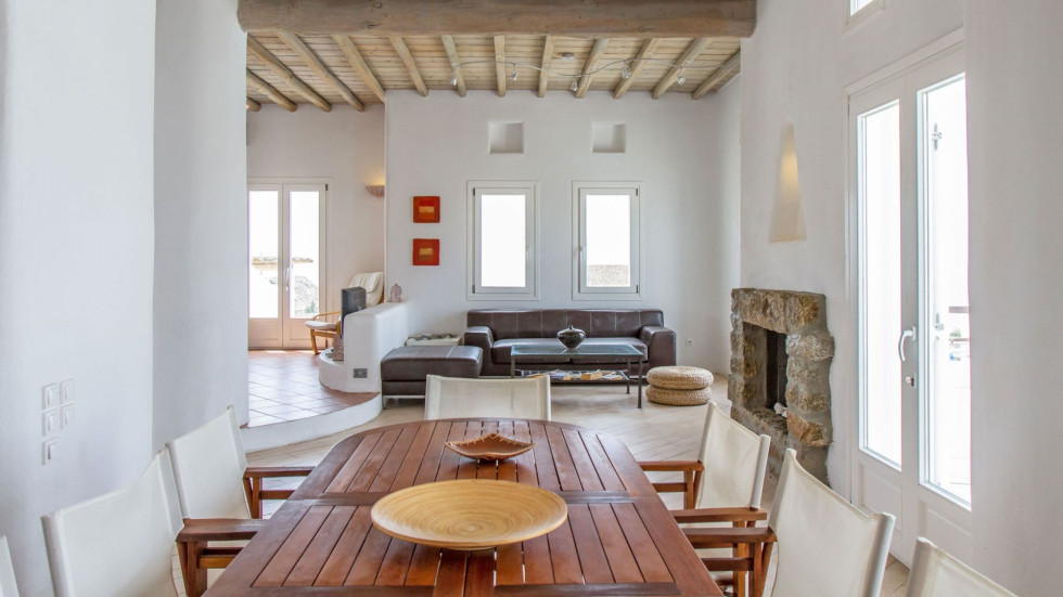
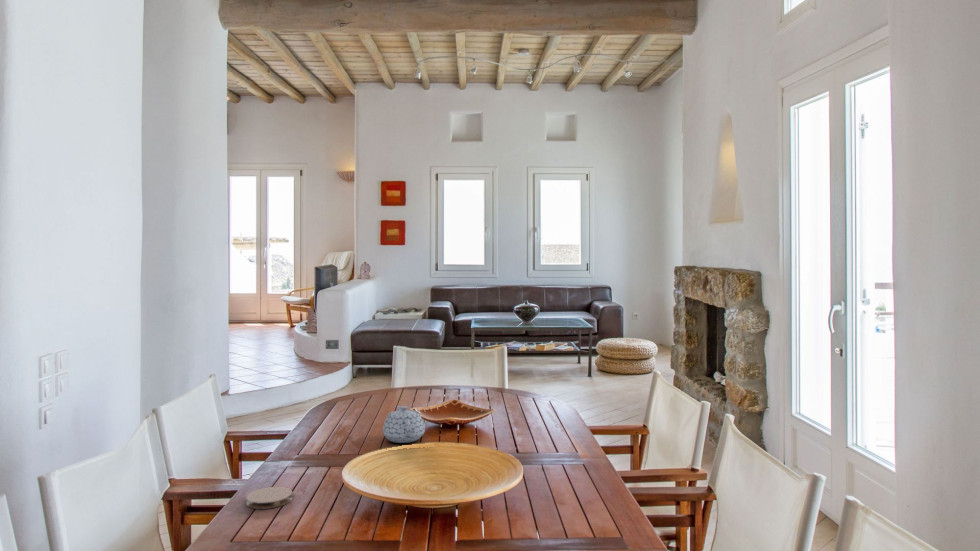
+ teapot (403, 422)
+ coaster (269, 497)
